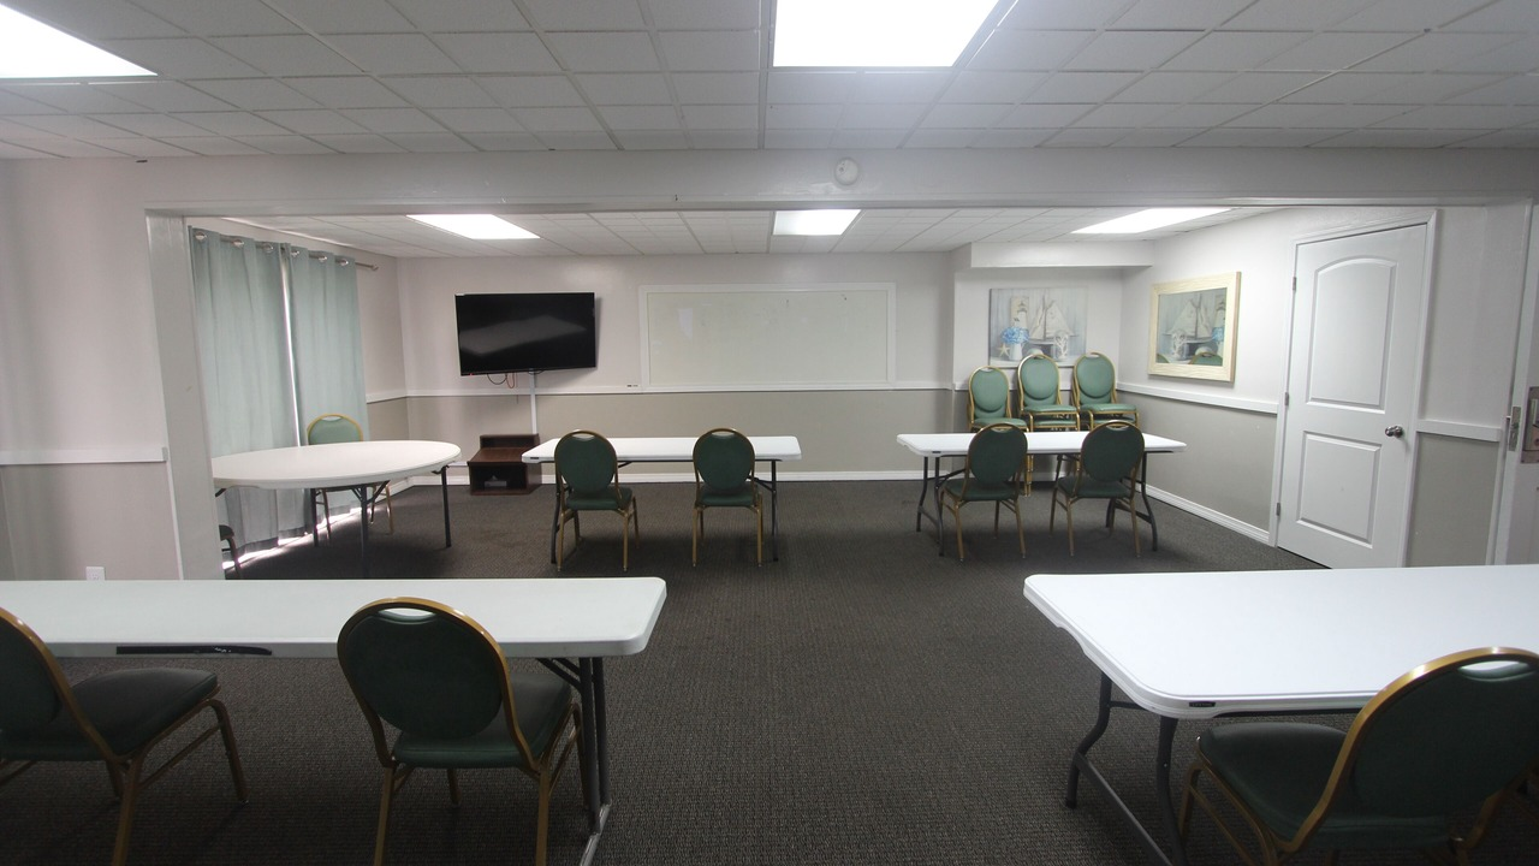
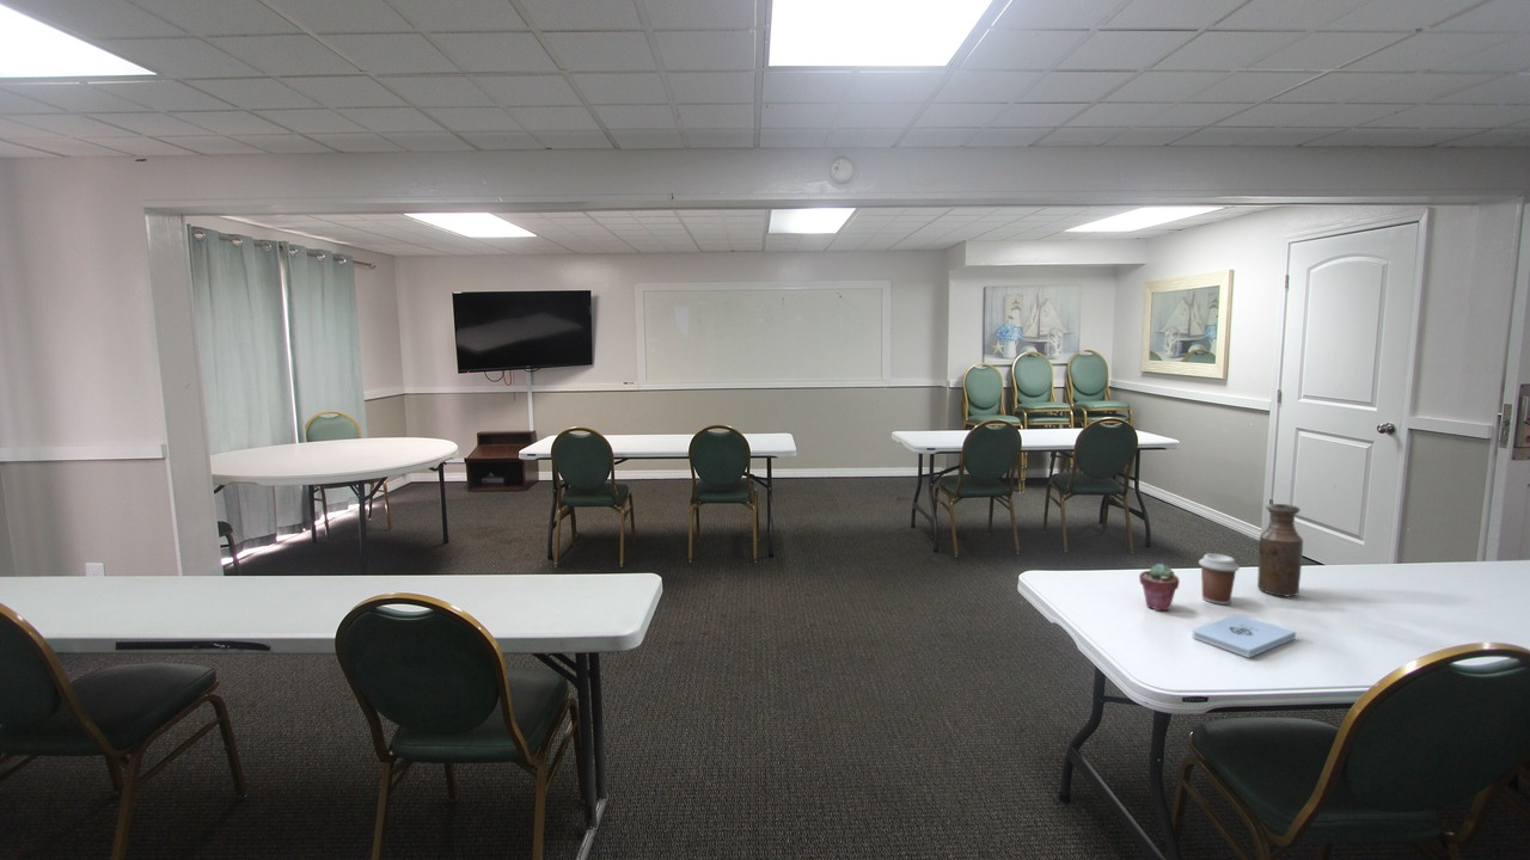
+ bottle (1280, 548)
+ coffee cup (1217, 578)
+ potted succulent (1158, 584)
+ notepad (1242, 634)
